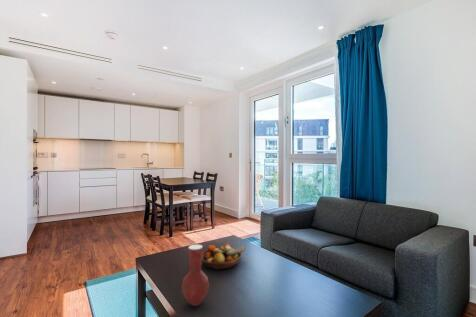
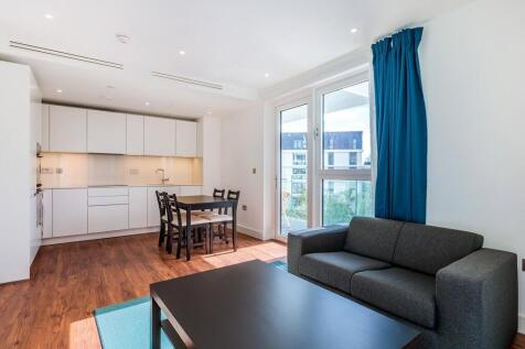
- vase (195, 274)
- fruit bowl (221, 253)
